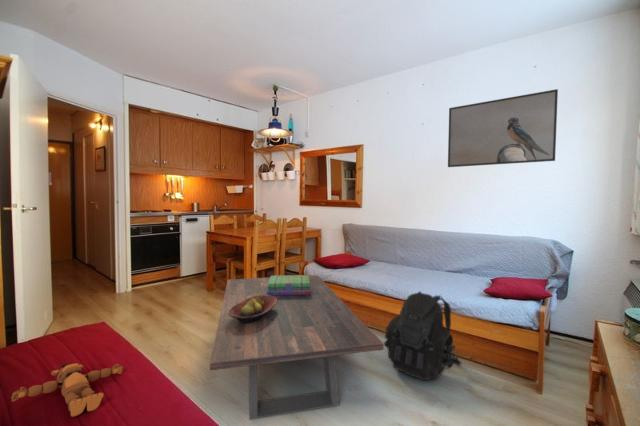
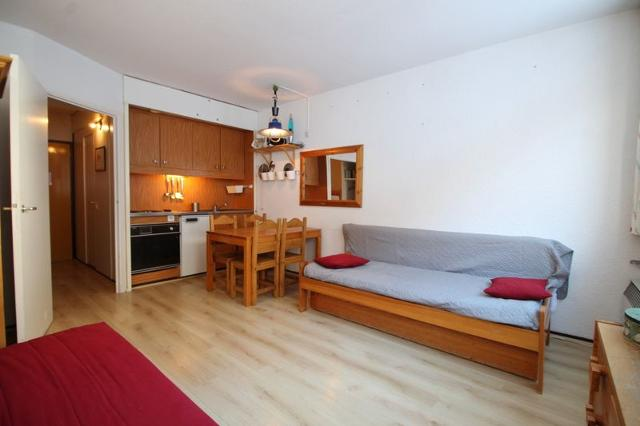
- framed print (497, 132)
- coffee table (283, 331)
- fruit bowl (254, 305)
- teddy bear (75, 383)
- backpack (422, 330)
- stack of books (289, 284)
